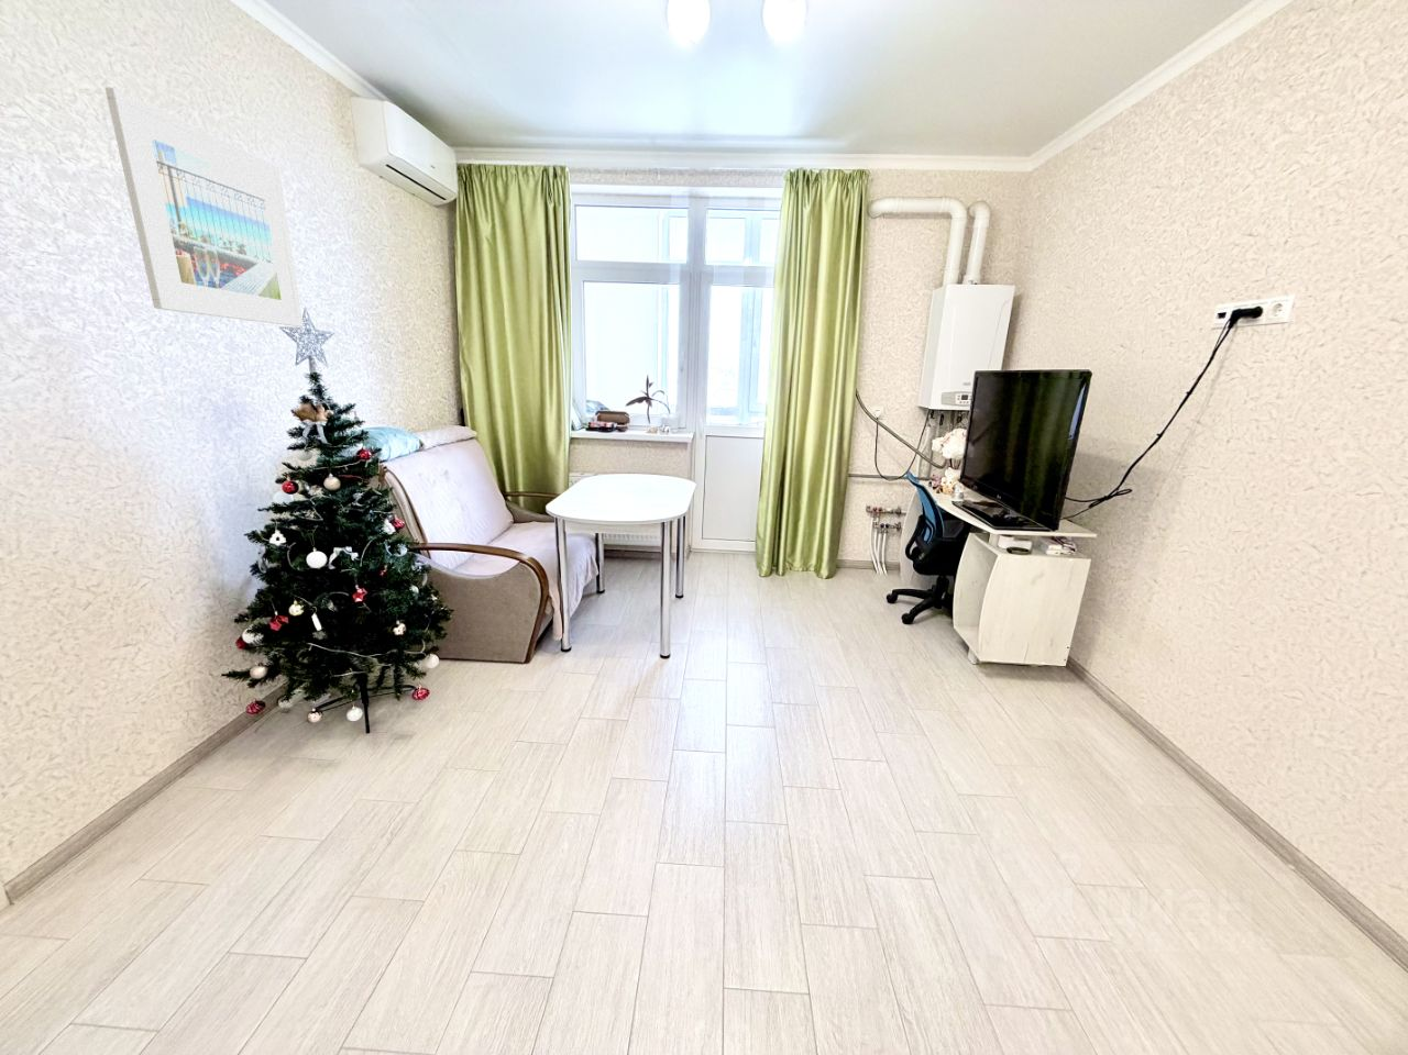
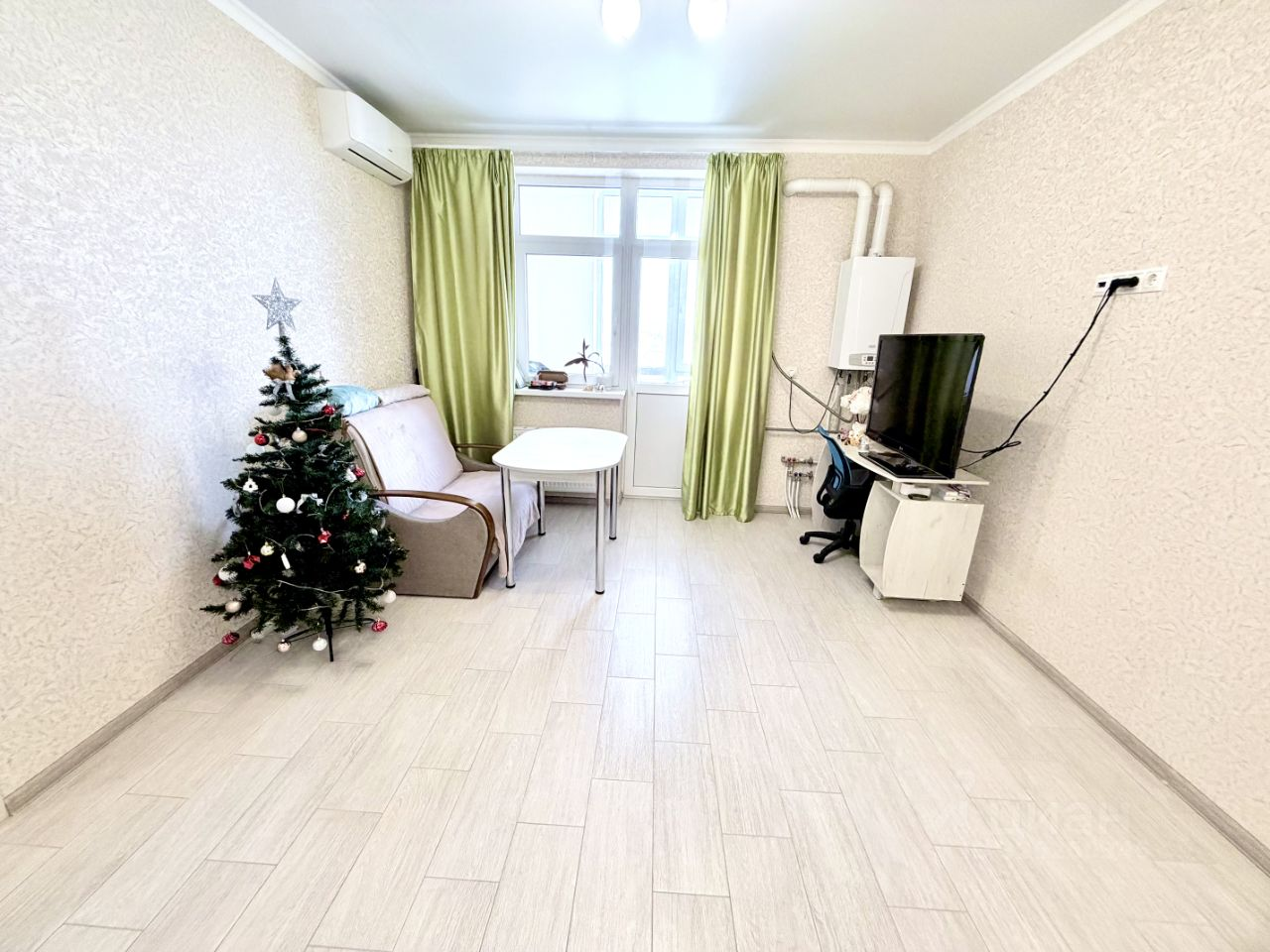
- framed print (223, 229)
